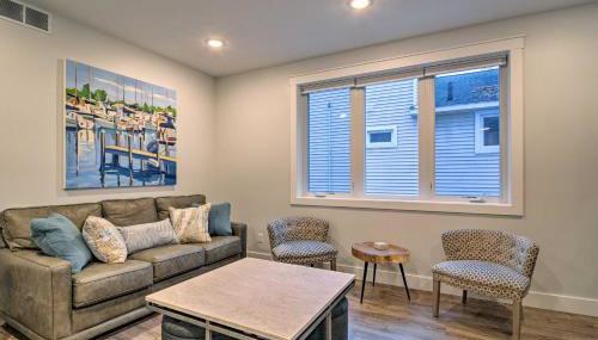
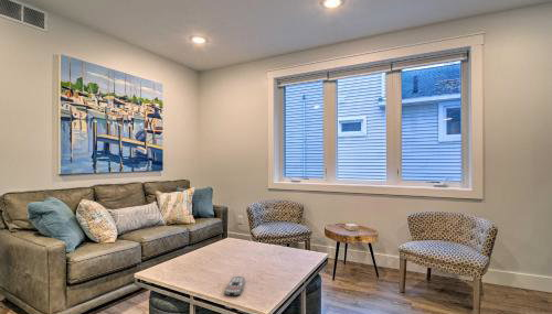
+ remote control (235, 285)
